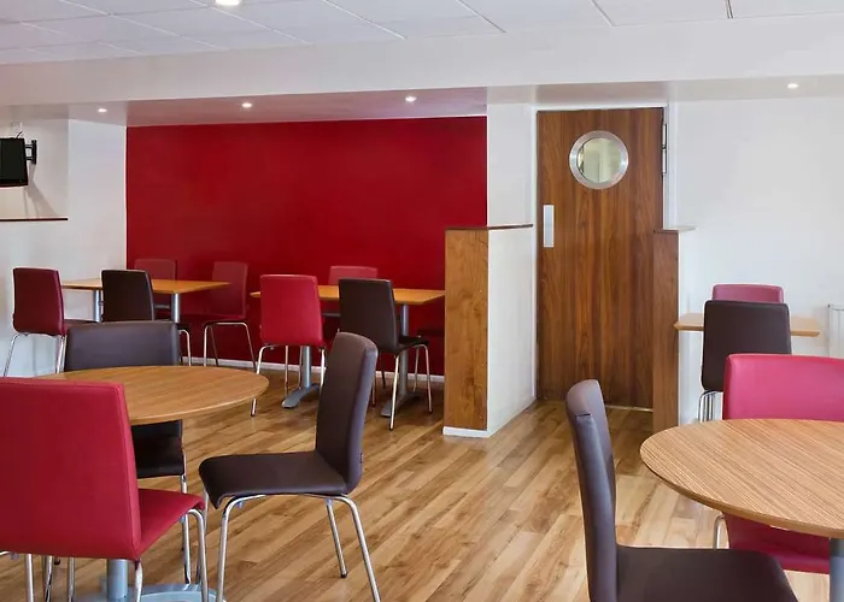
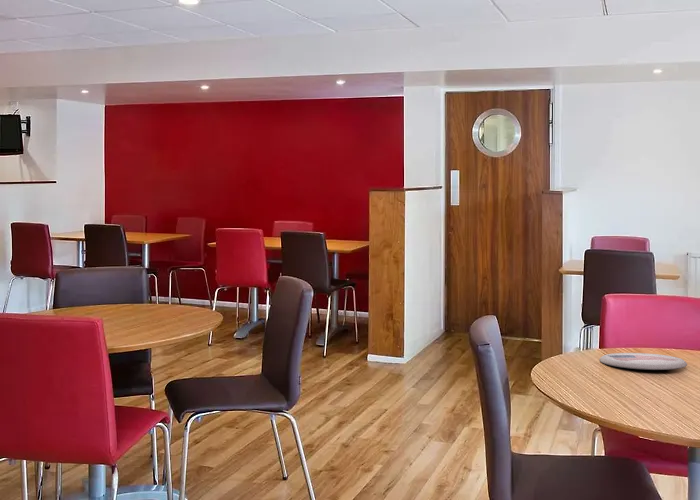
+ plate (642, 360)
